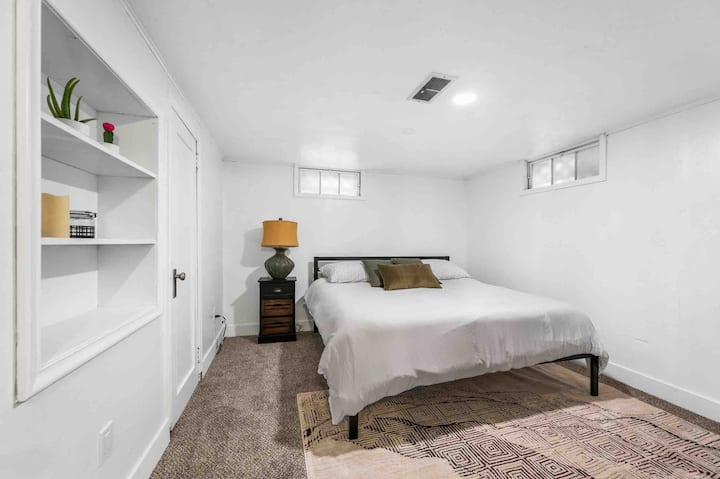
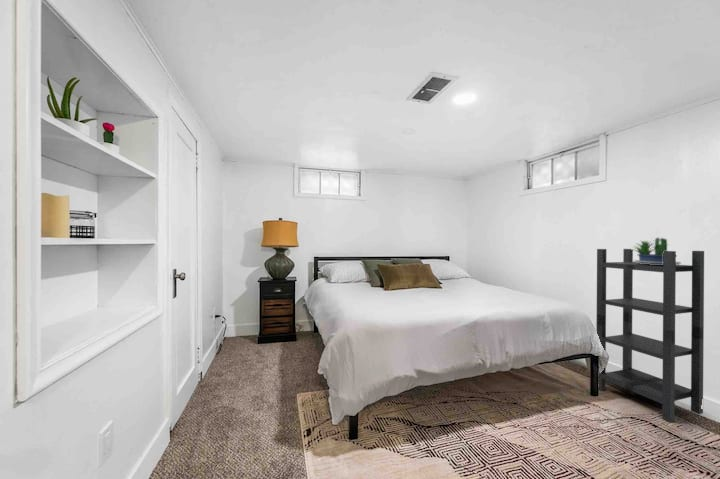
+ potted plant (653, 250)
+ shelving unit (643, 336)
